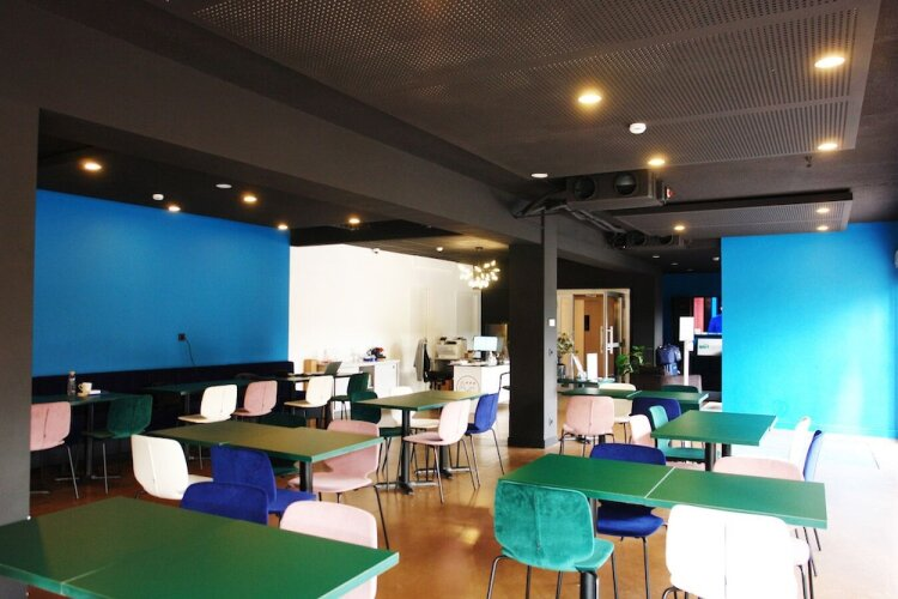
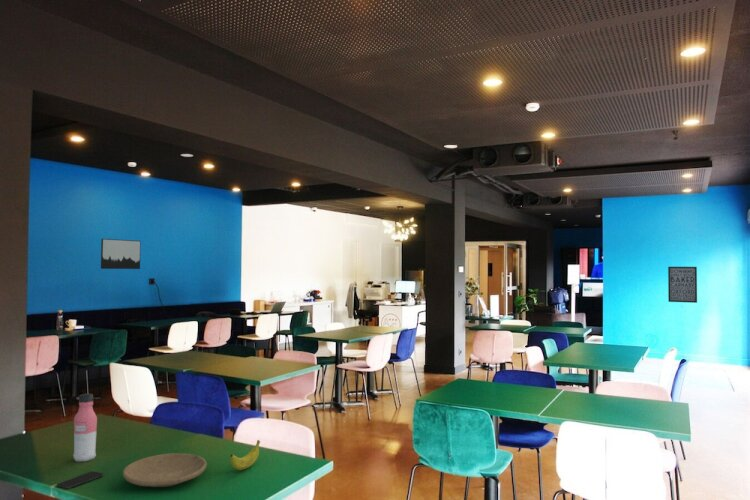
+ wall art (682, 284)
+ wall art (121, 254)
+ banana (245, 457)
+ smartphone (80, 479)
+ plate (165, 472)
+ water bottle (85, 426)
